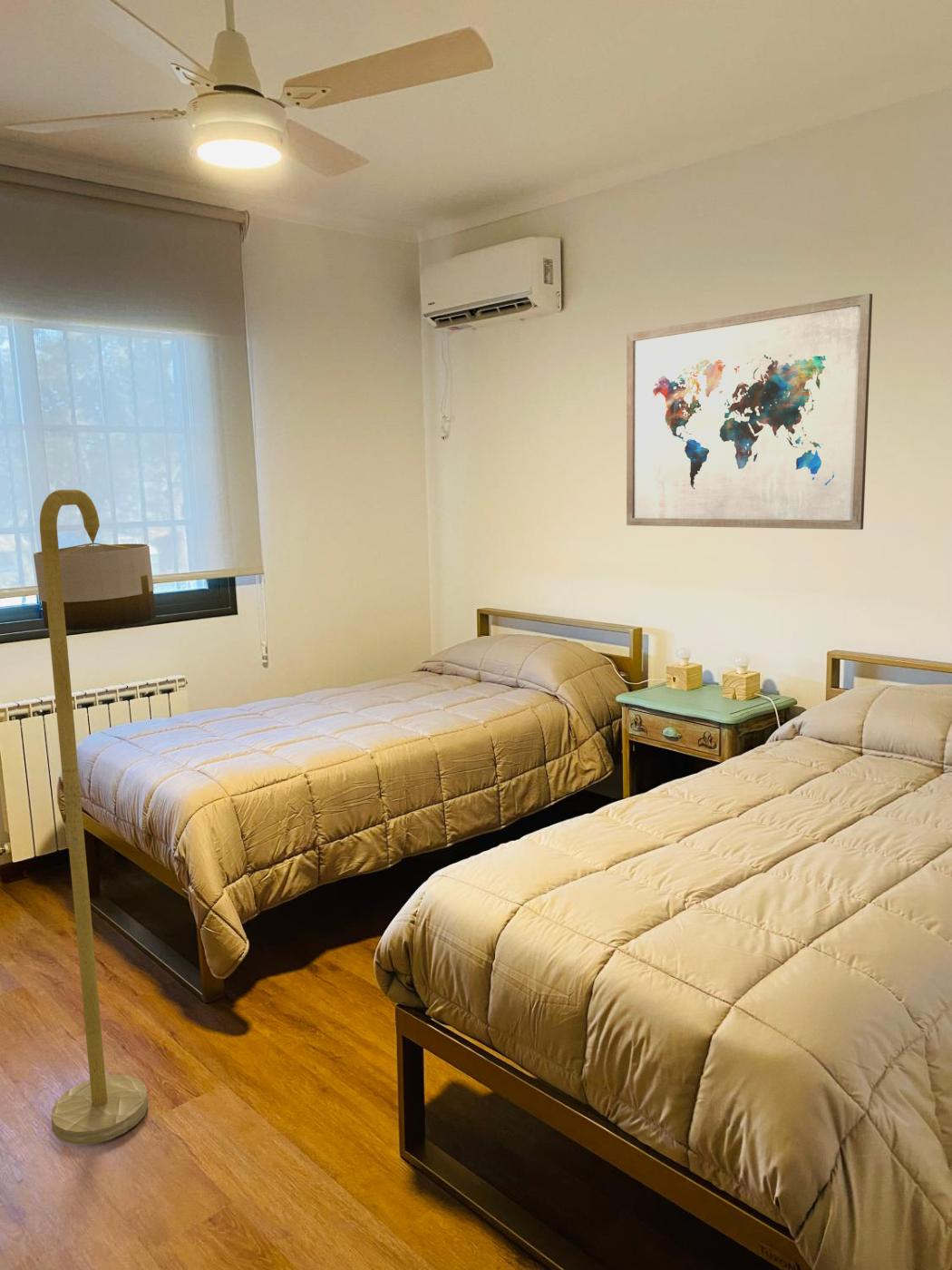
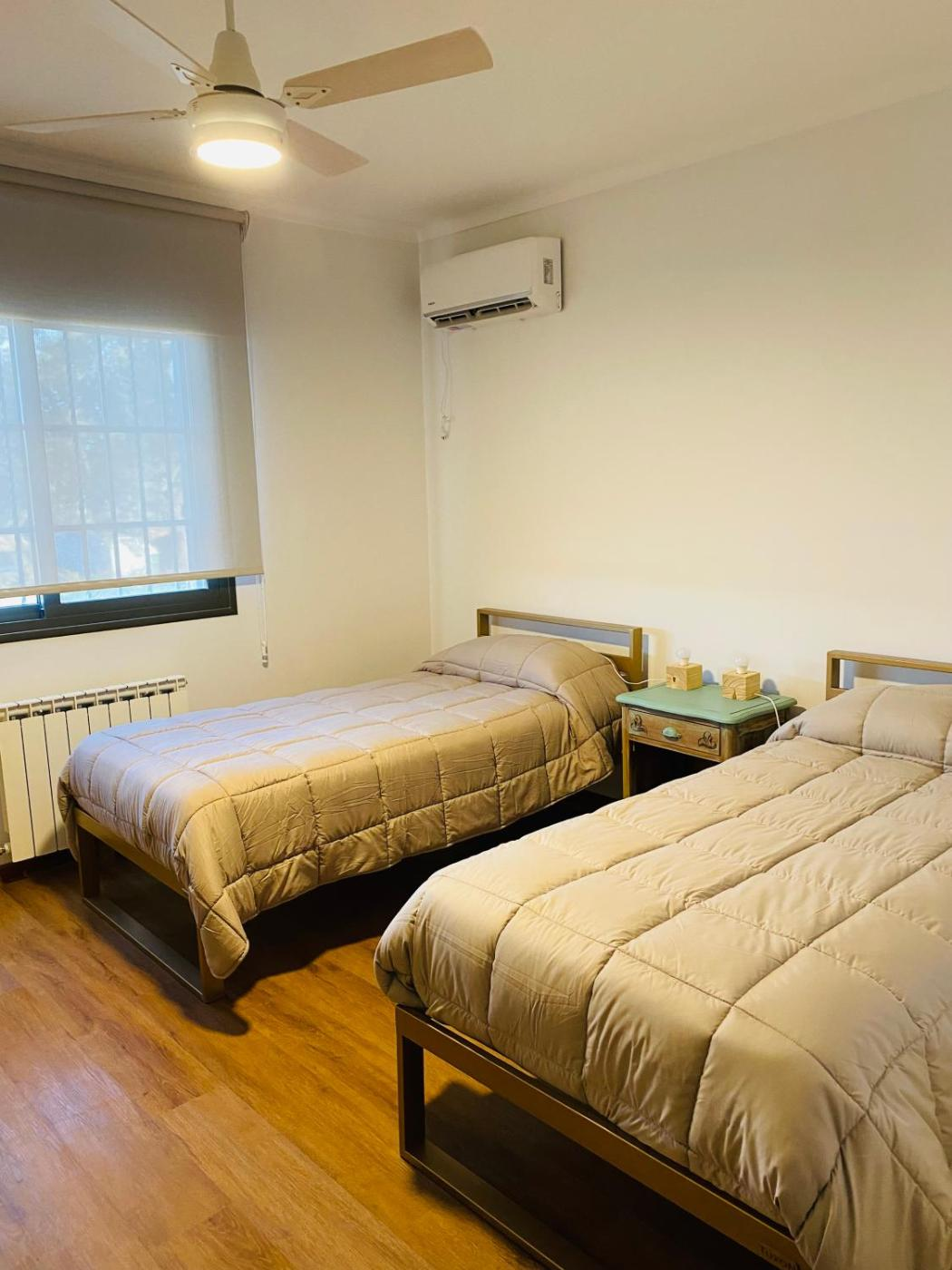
- wall art (734, 423)
- floor lamp (81, 802)
